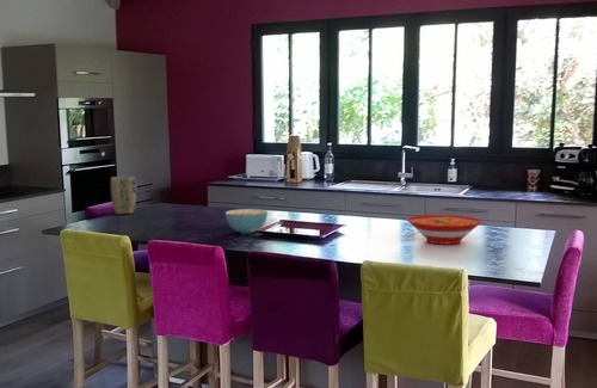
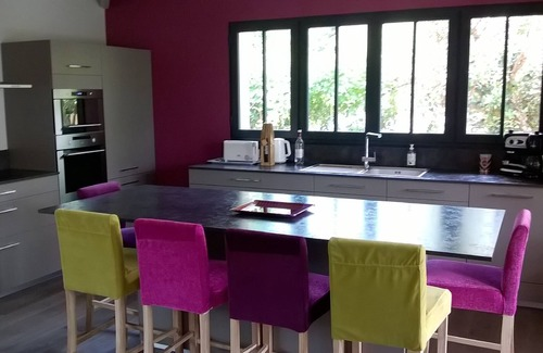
- cereal bowl (246, 222)
- bowl (443, 229)
- plant pot (123, 195)
